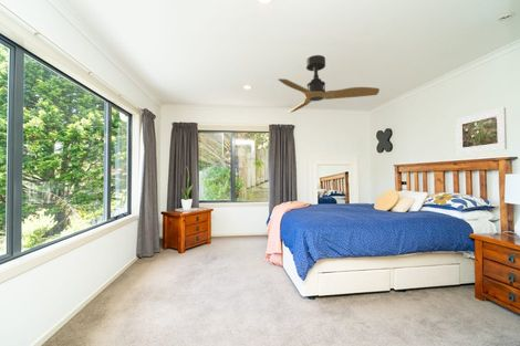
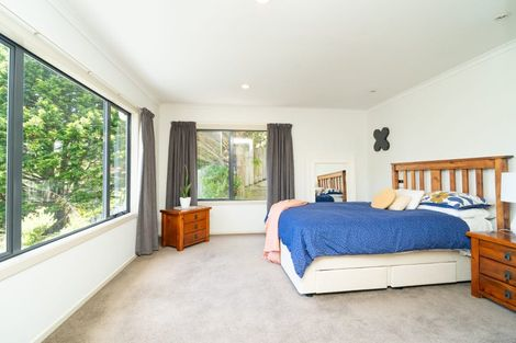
- ceiling fan (322, 81)
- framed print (478, 133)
